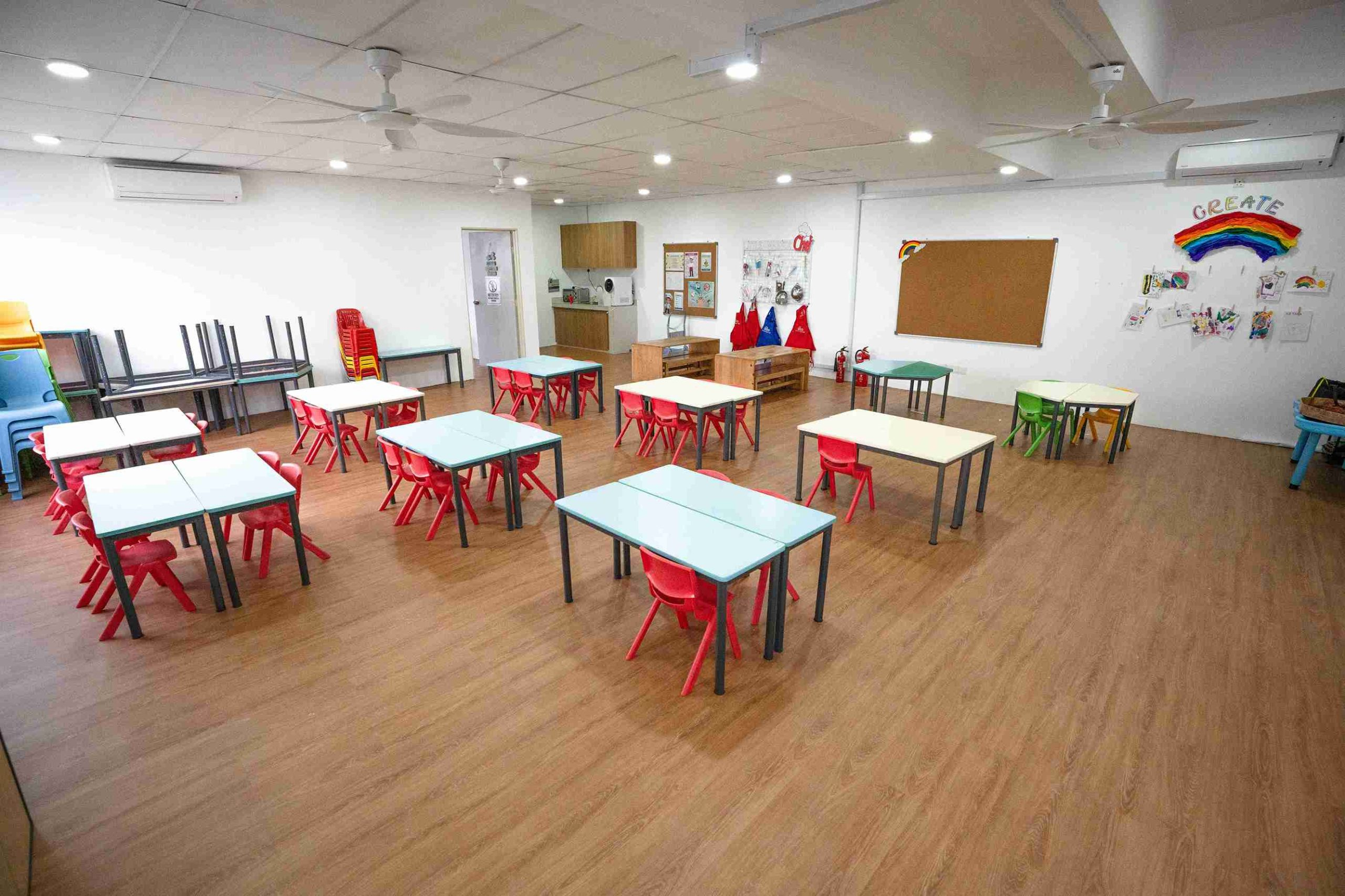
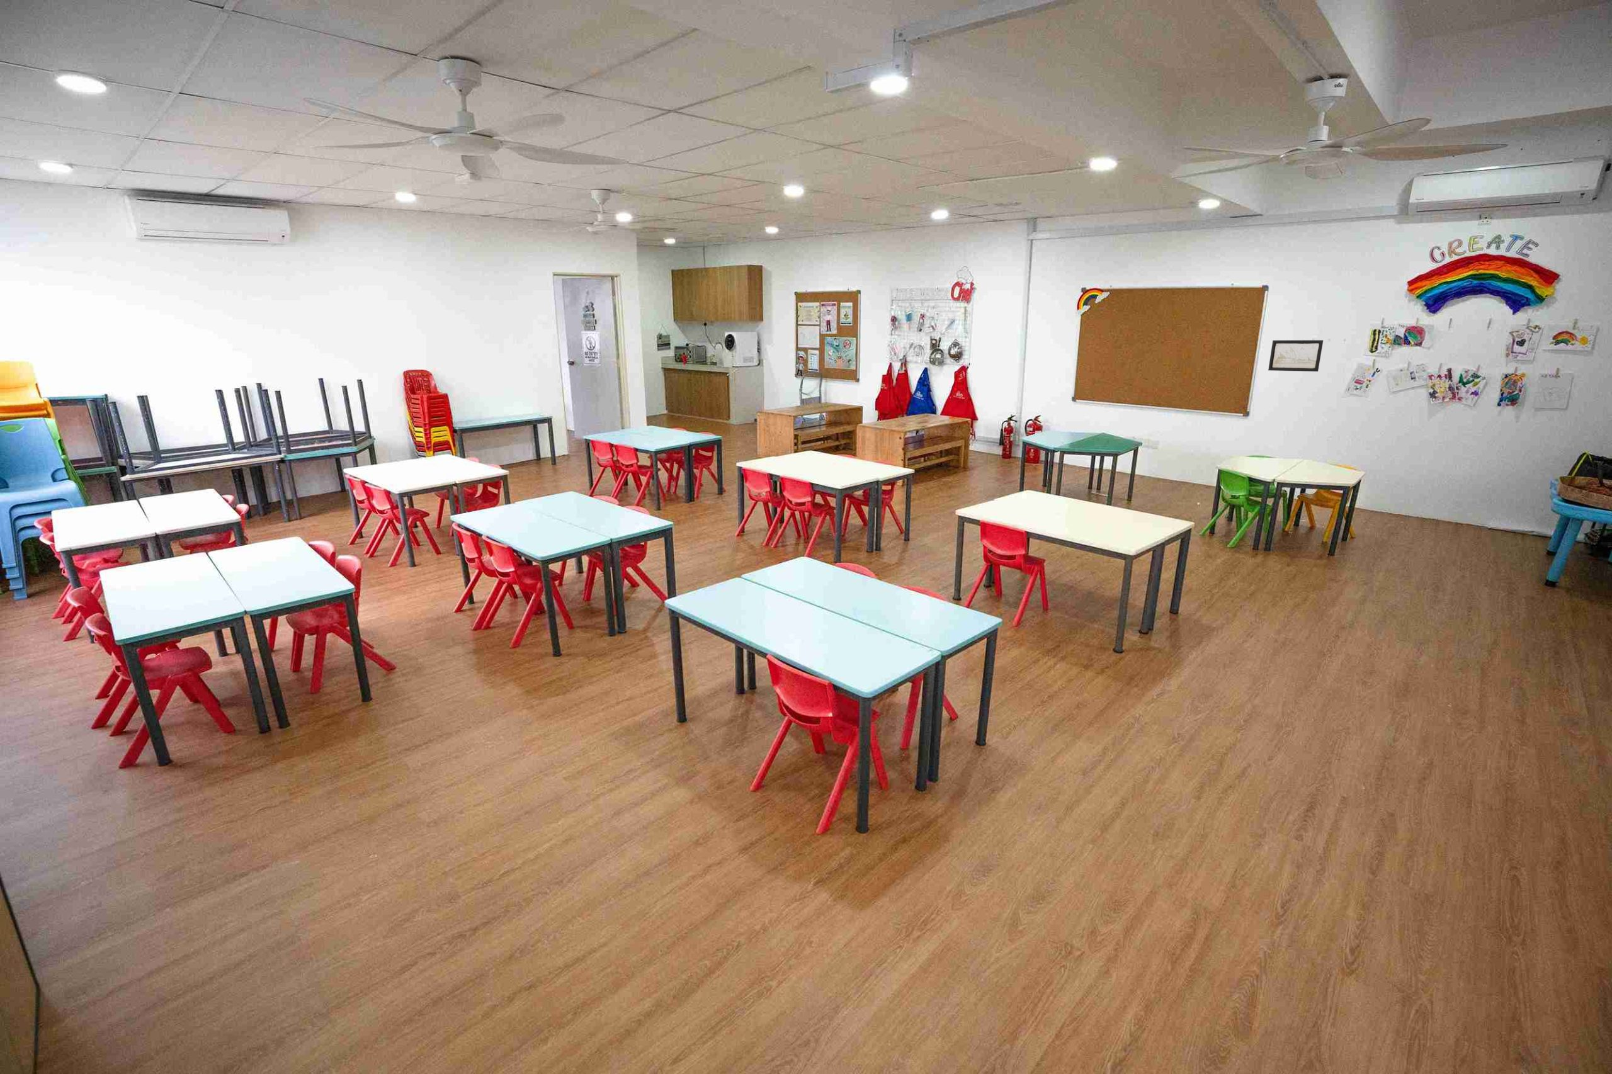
+ wall art (1294, 355)
